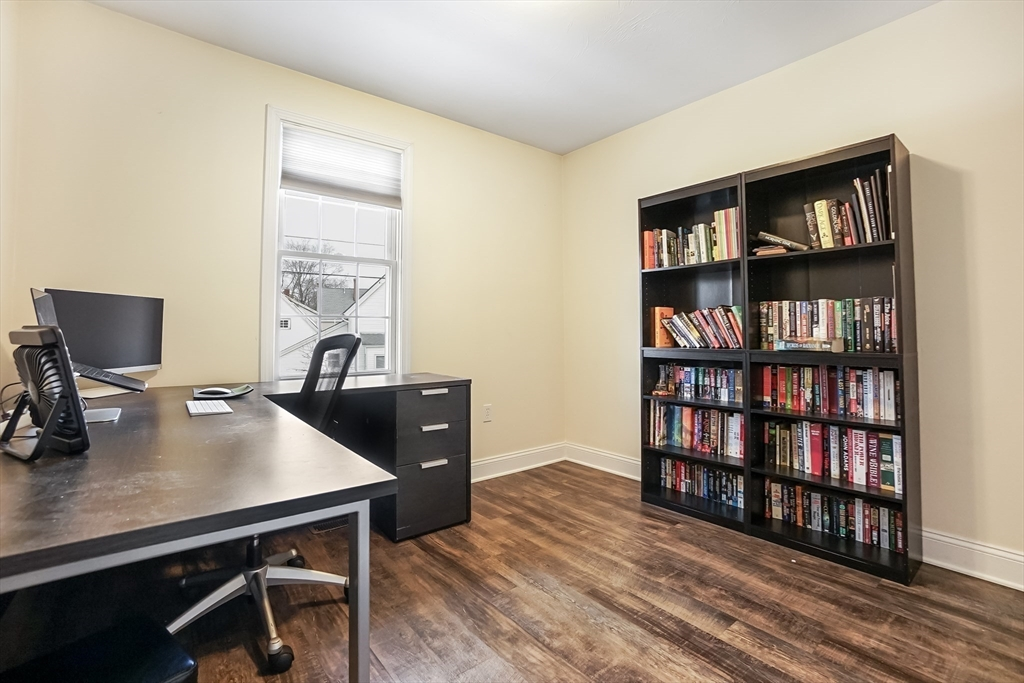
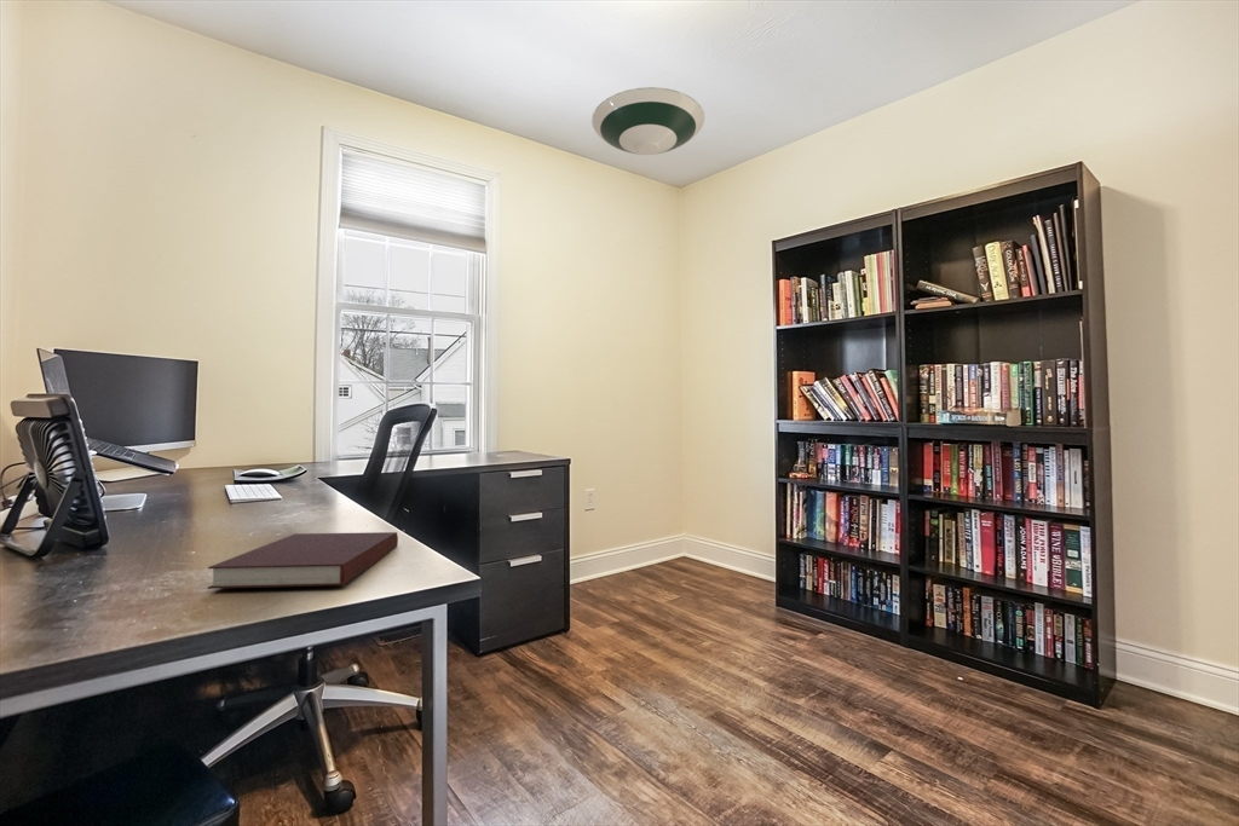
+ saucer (647, 135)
+ notebook (316, 556)
